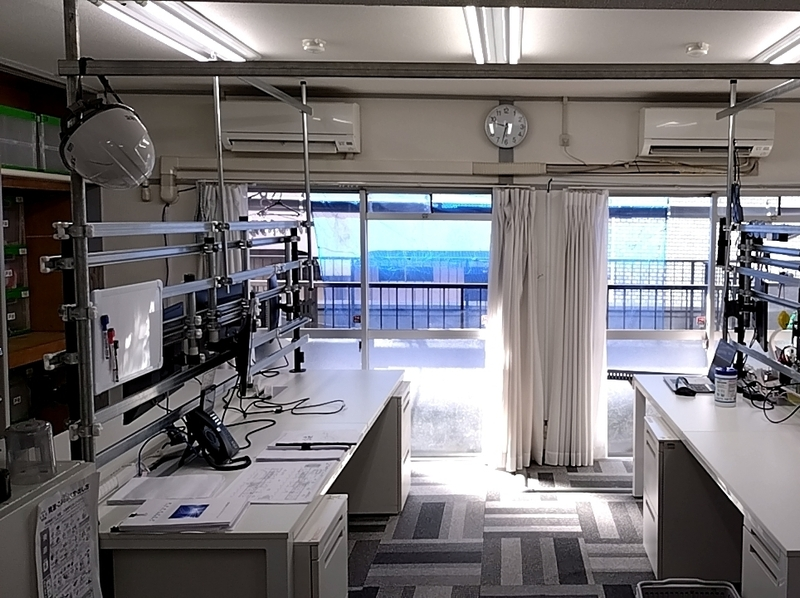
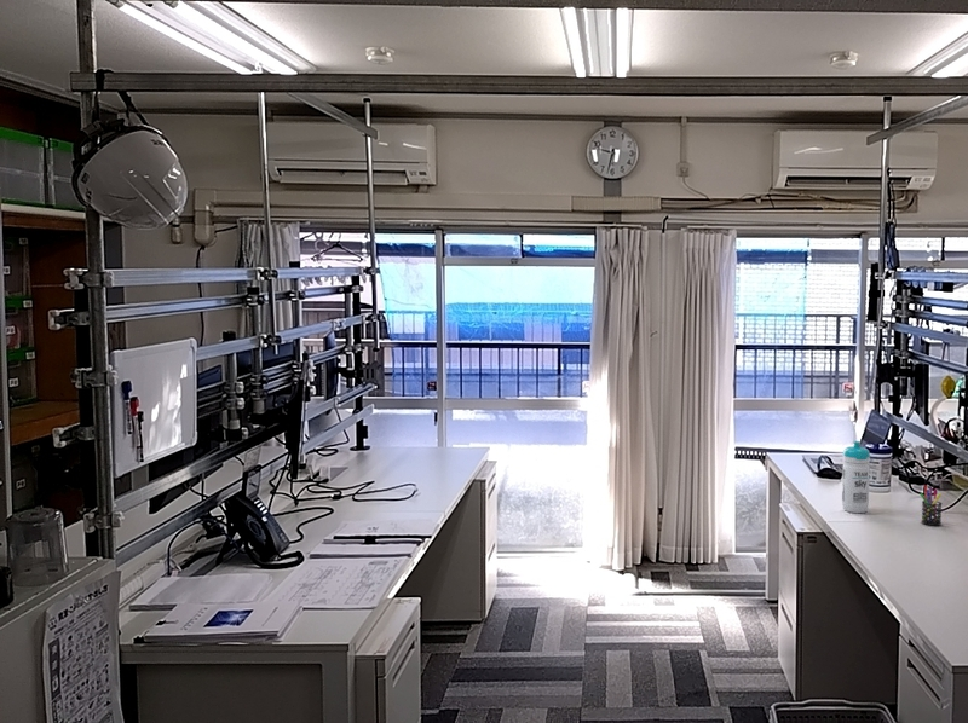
+ pen holder (929, 504)
+ water bottle (855, 475)
